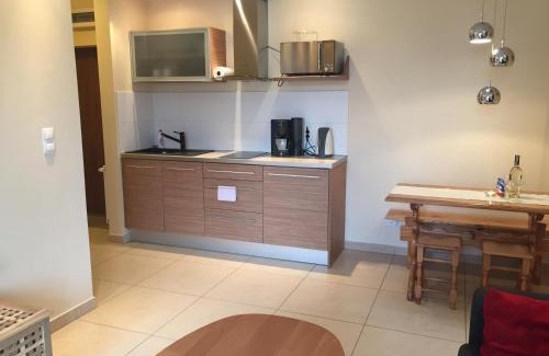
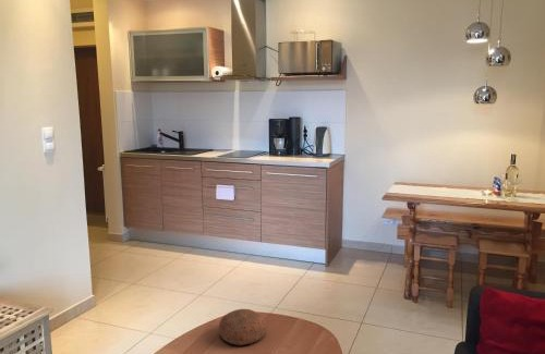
+ decorative bowl (242, 325)
